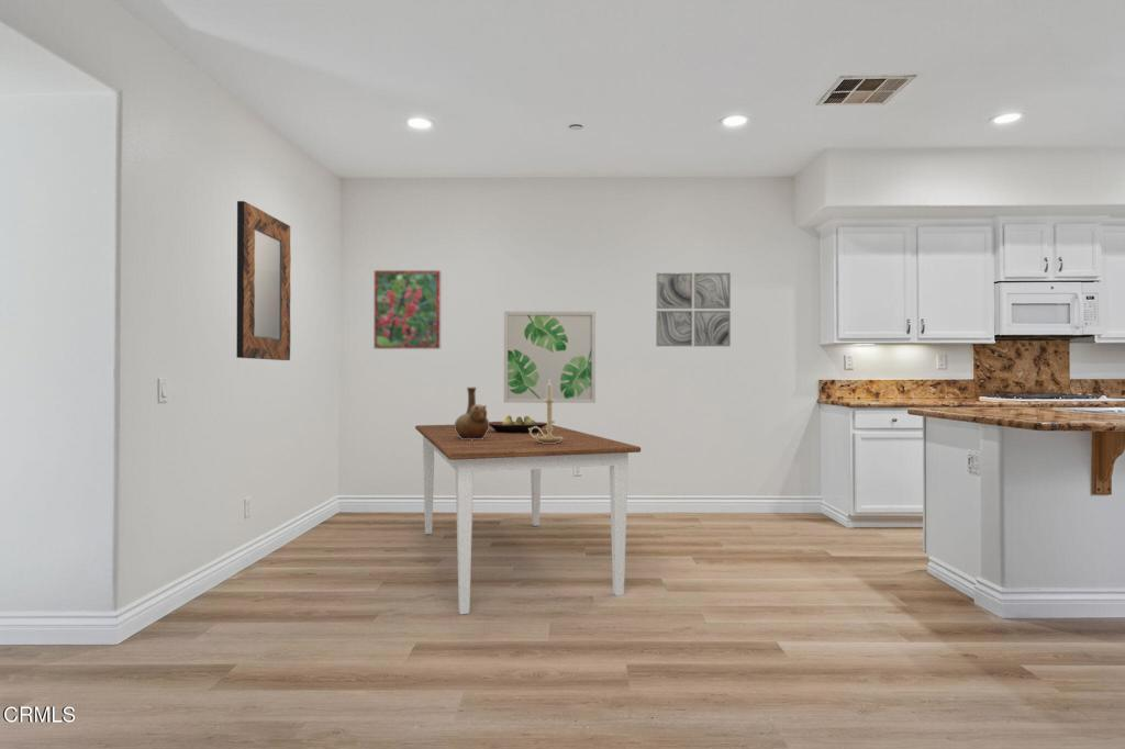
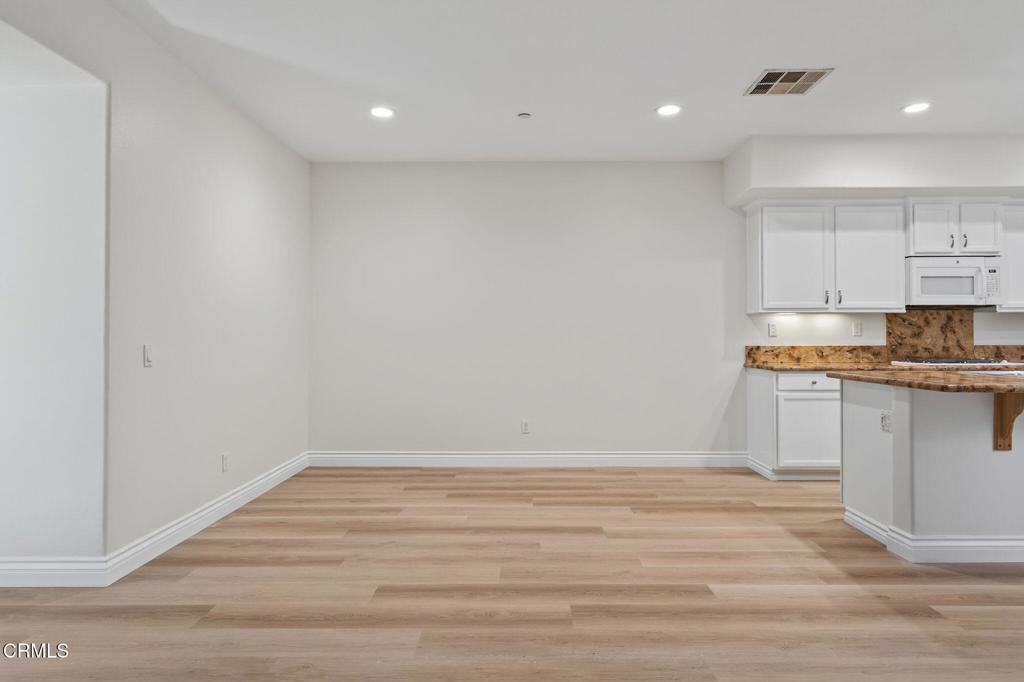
- dining table (532, 496)
- candle holder (548, 410)
- vase (474, 412)
- home mirror (266, 287)
- wall art (691, 311)
- fruit bowl (516, 423)
- wall art (549, 357)
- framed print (406, 310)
